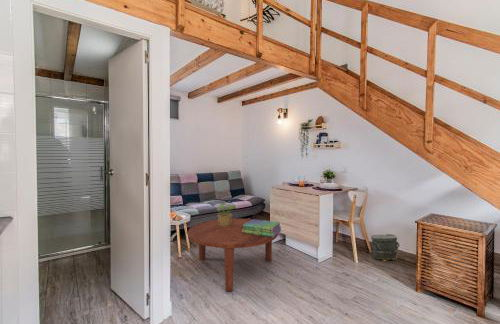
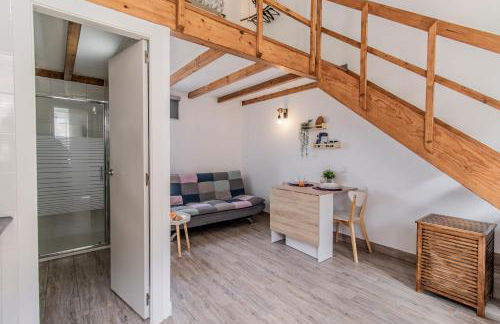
- stack of books (262, 227)
- bag (384, 247)
- coffee table (233, 248)
- potted plant (224, 212)
